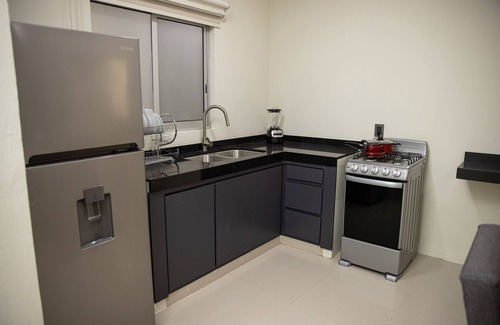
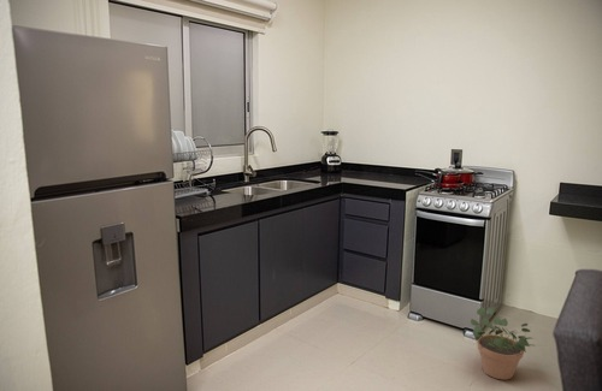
+ potted plant (495, 343)
